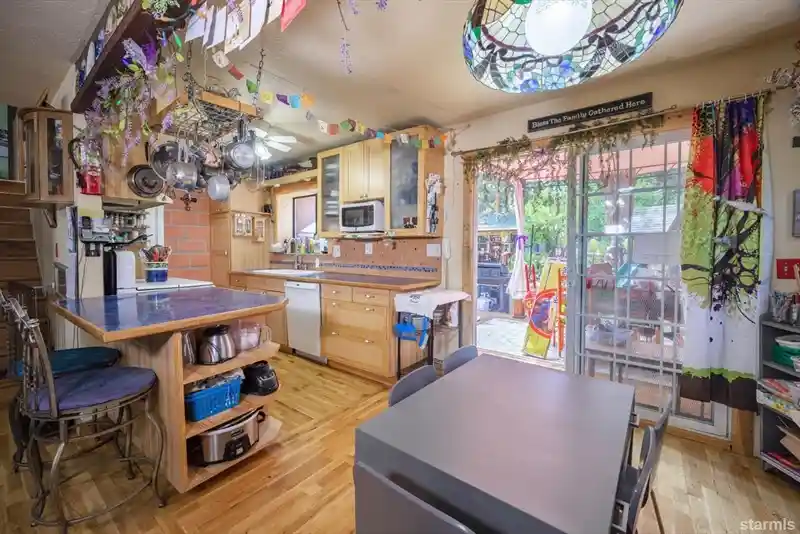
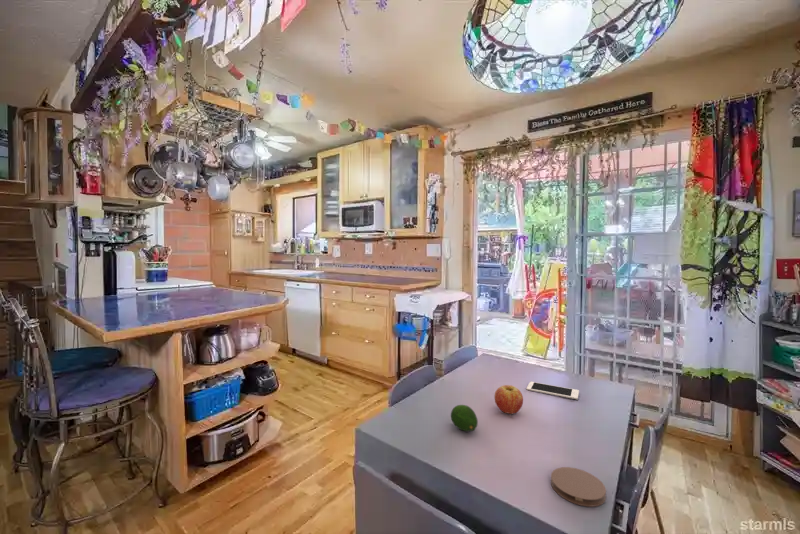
+ coaster (577, 485)
+ cell phone (552, 390)
+ fruit (464, 417)
+ fruit (508, 398)
